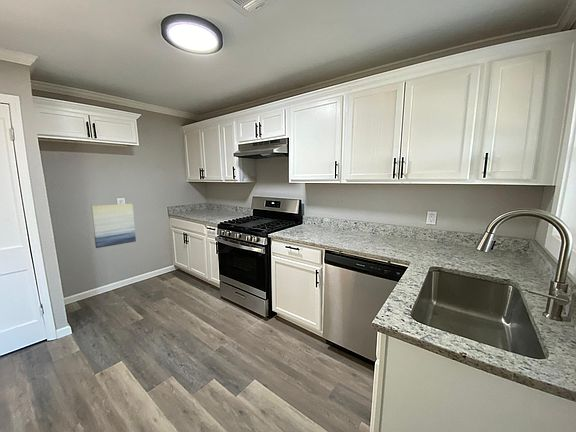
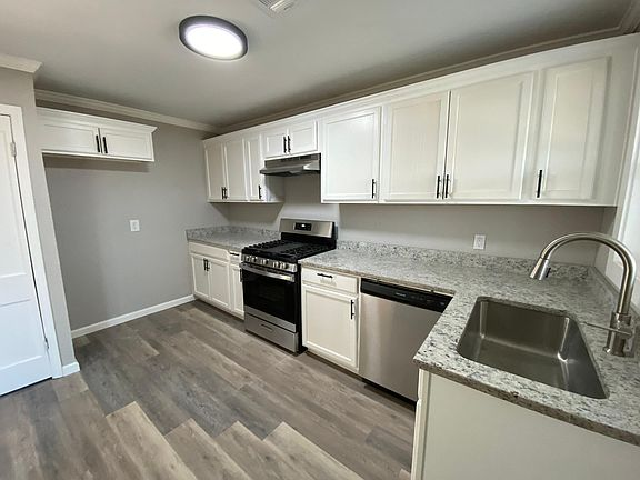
- wall art (114, 224)
